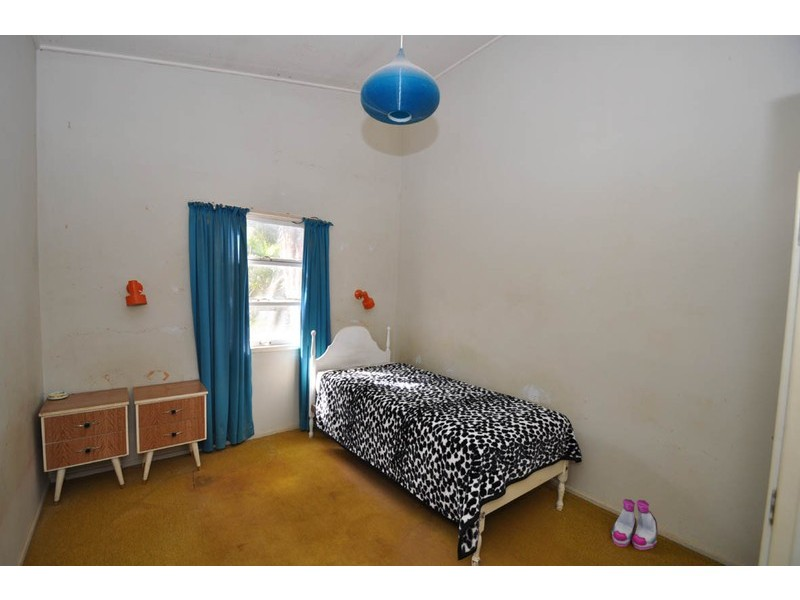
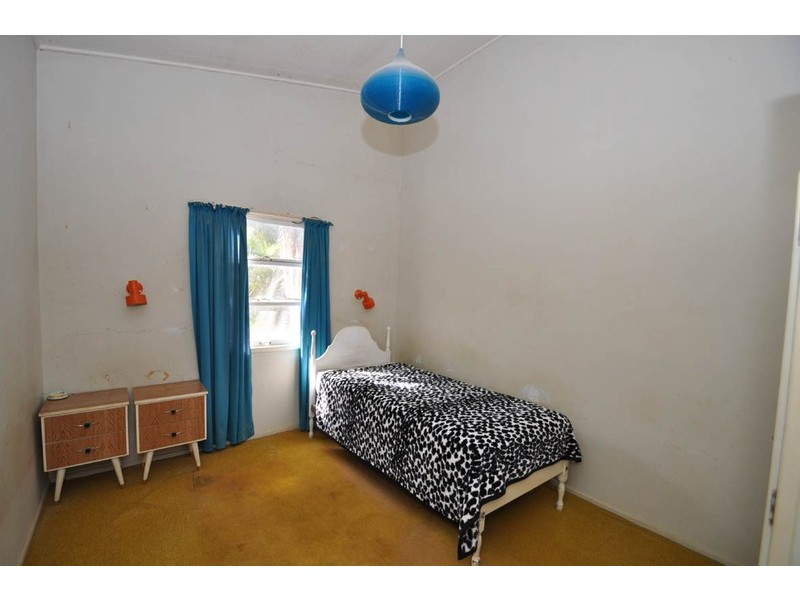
- boots (634, 520)
